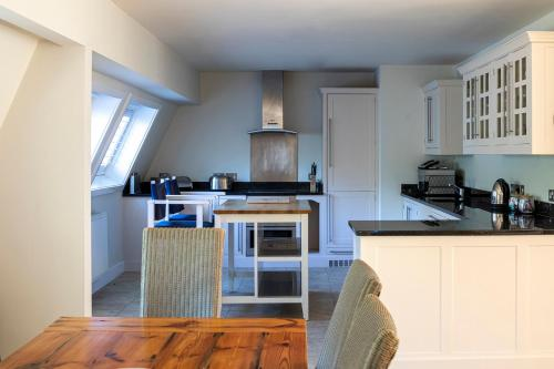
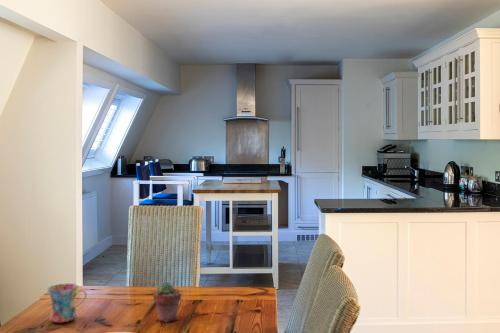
+ mug (67, 303)
+ potted succulent (167, 300)
